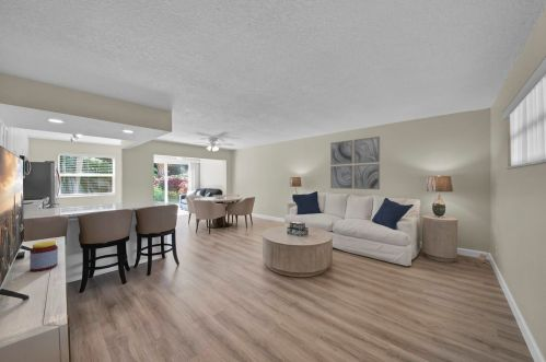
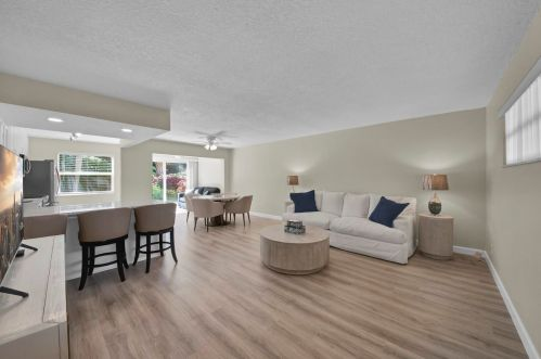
- wall art (352, 163)
- jar (44, 255)
